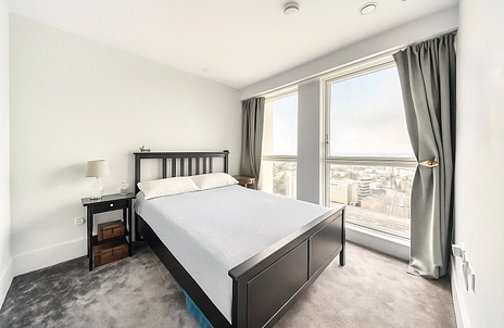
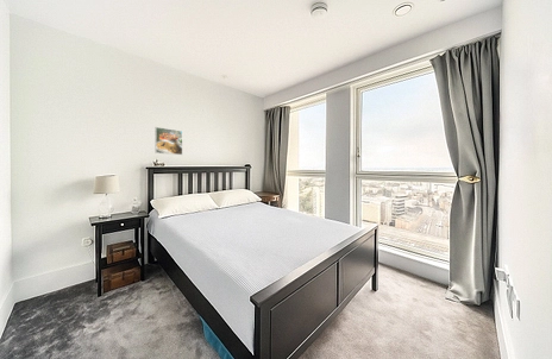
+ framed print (169, 141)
